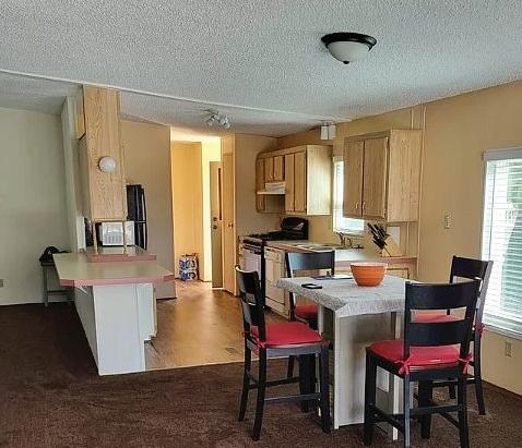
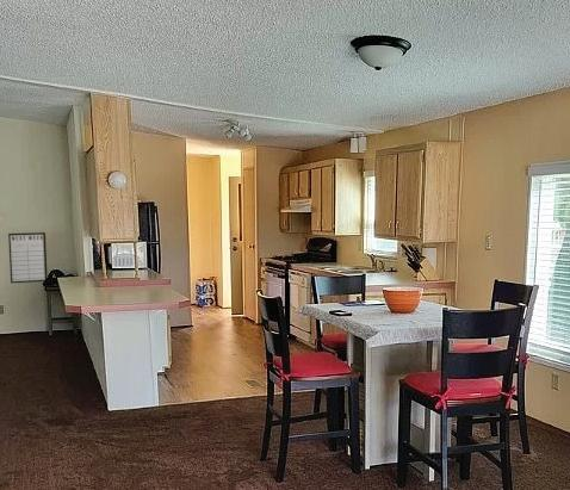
+ writing board (27, 258)
